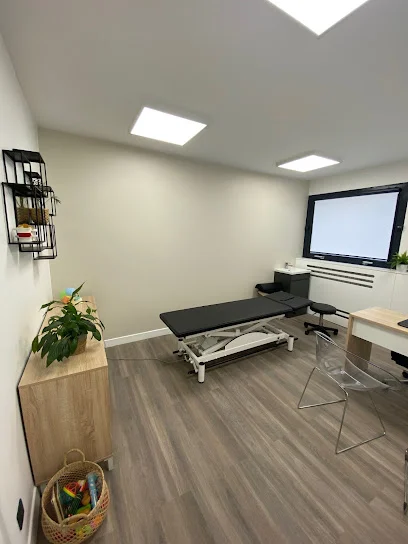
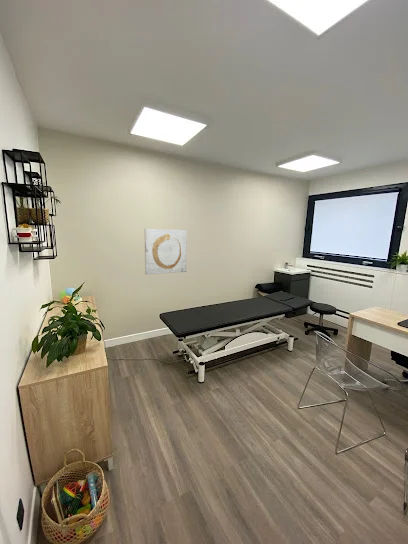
+ wall art (166, 251)
